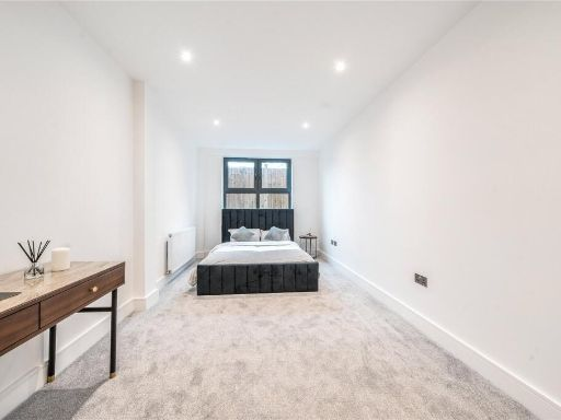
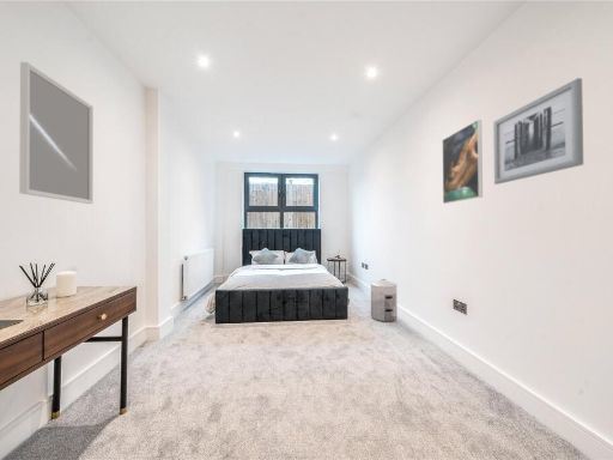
+ wall art (530, 139)
+ home mirror (61, 143)
+ waste bin (383, 298)
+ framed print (460, 165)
